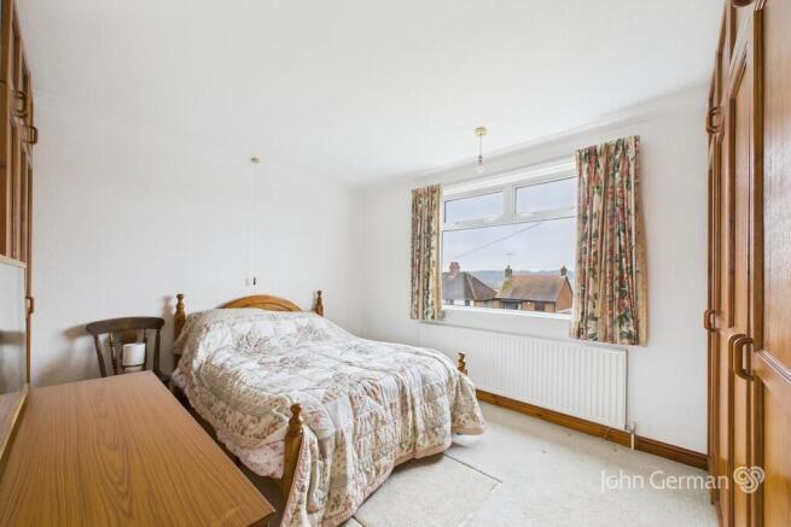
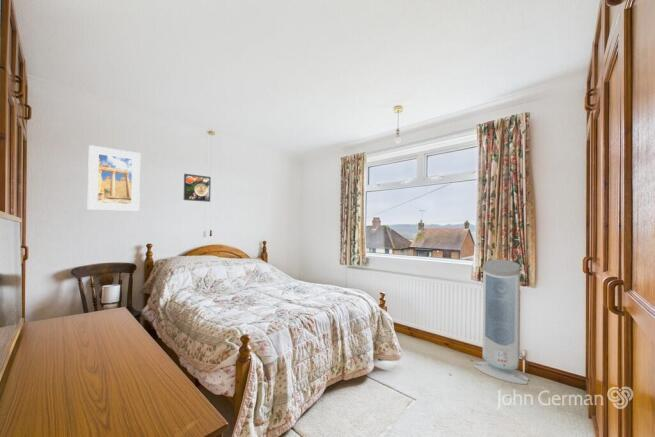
+ air purifier (500, 316)
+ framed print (115, 179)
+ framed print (197, 188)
